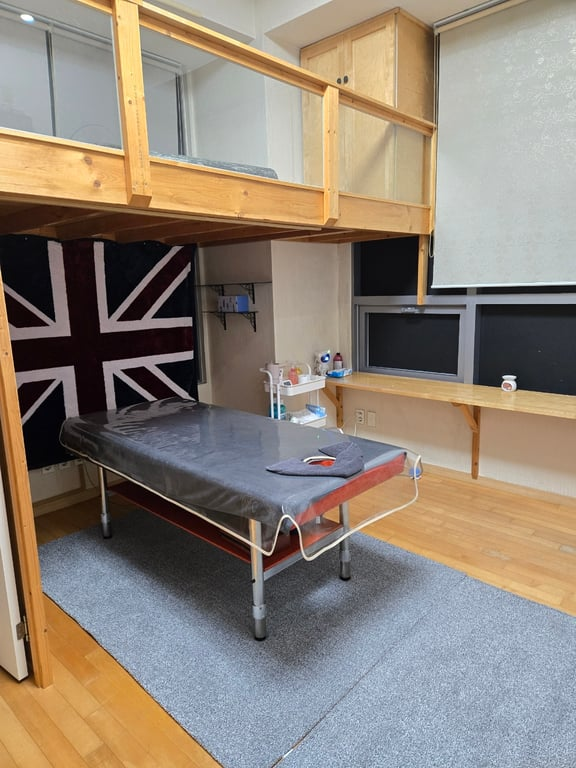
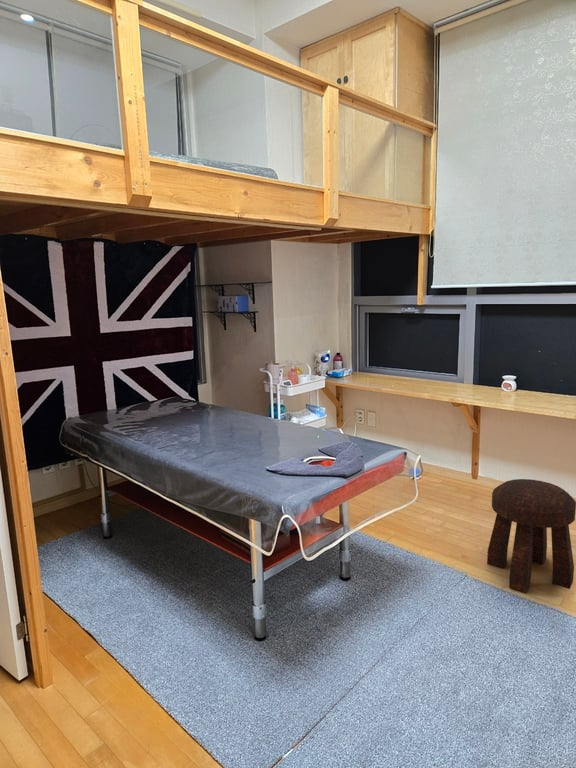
+ stool (530, 530)
